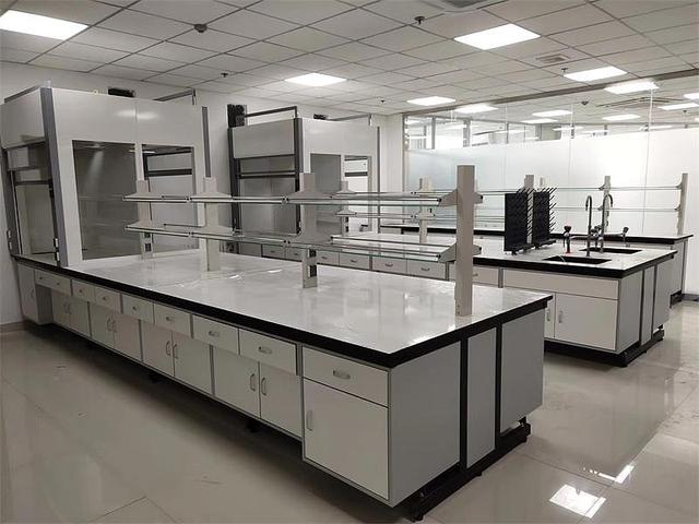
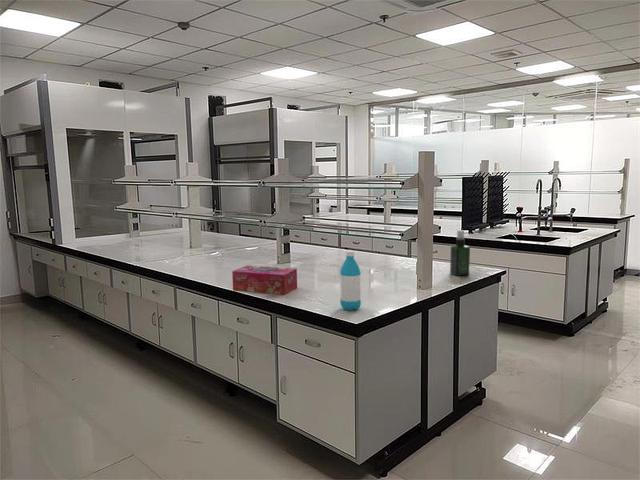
+ water bottle (350, 280)
+ tissue box (265, 279)
+ spray bottle (460, 252)
